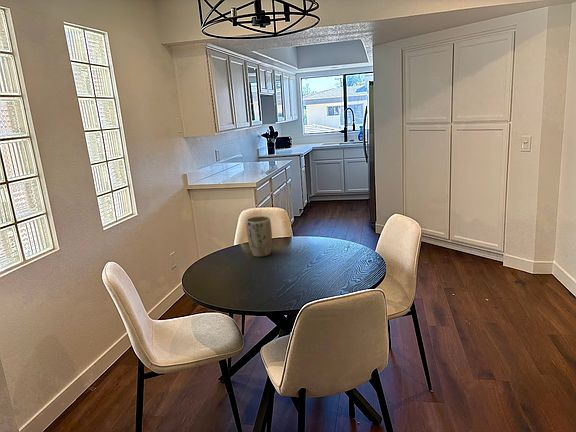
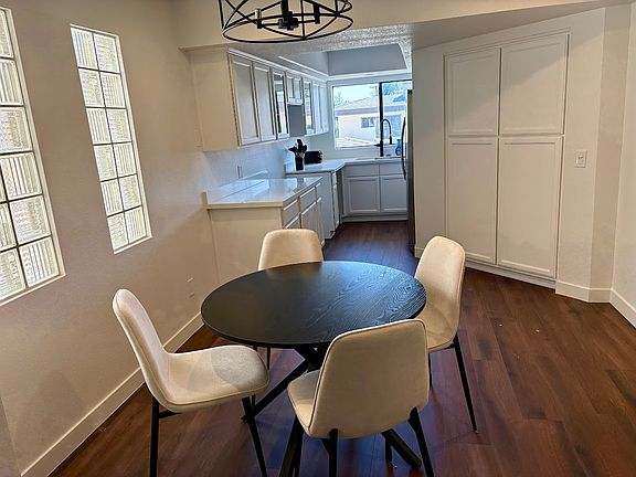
- plant pot (259, 236)
